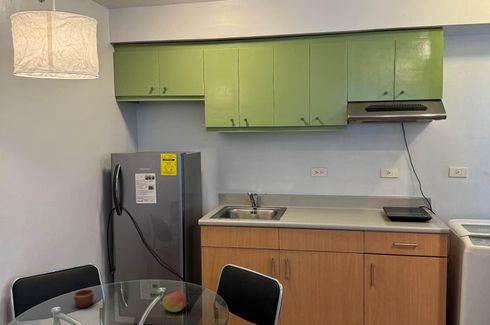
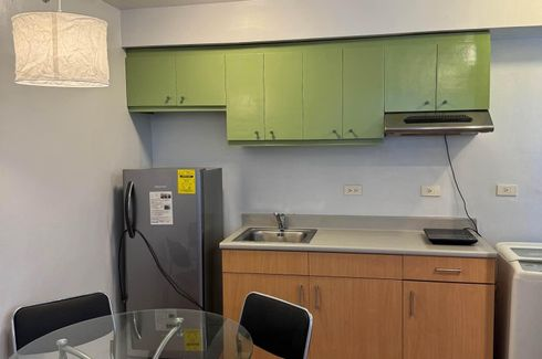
- mug (83, 298)
- fruit (175, 301)
